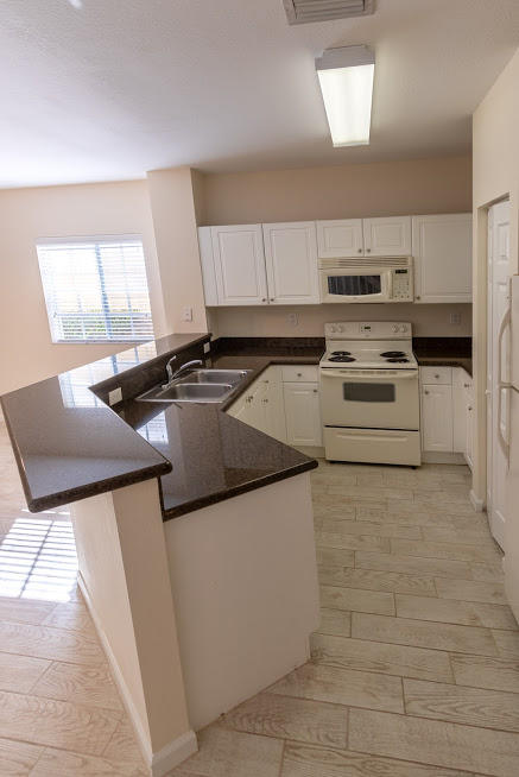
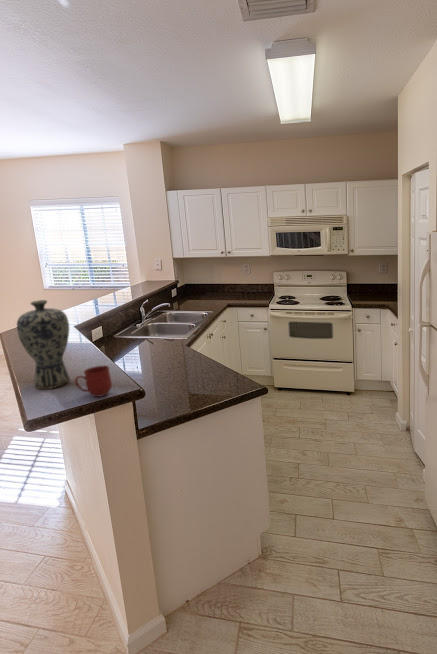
+ vase (46, 343)
+ mug (93, 382)
